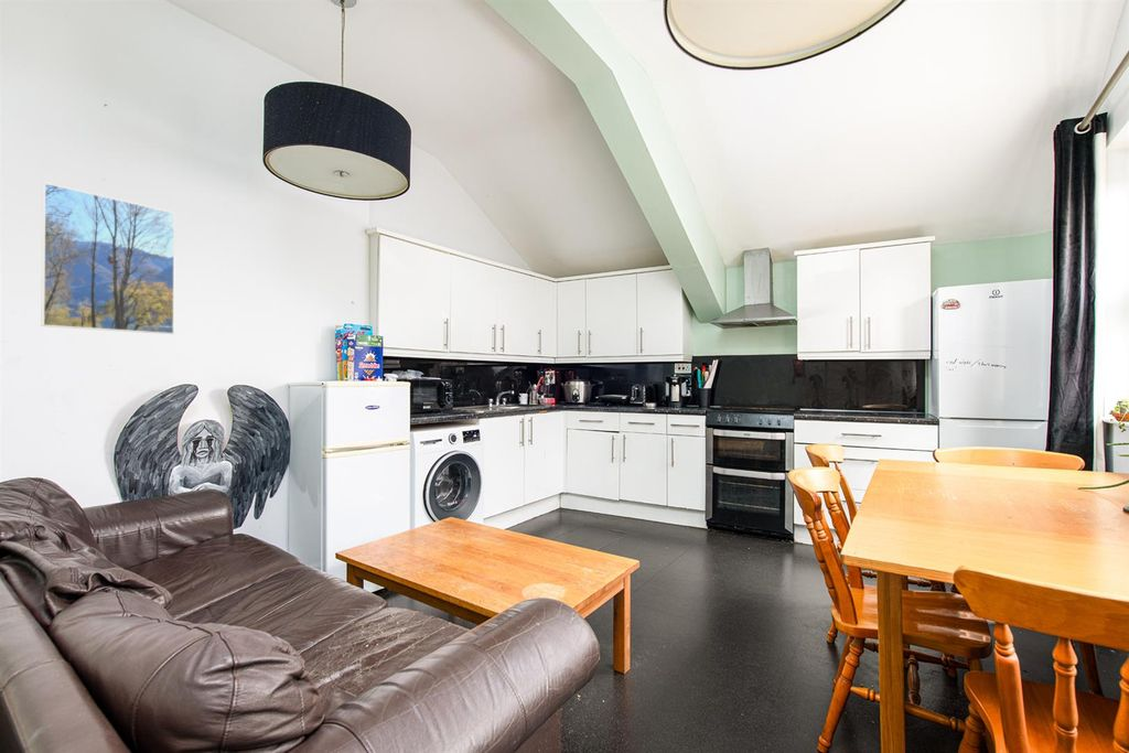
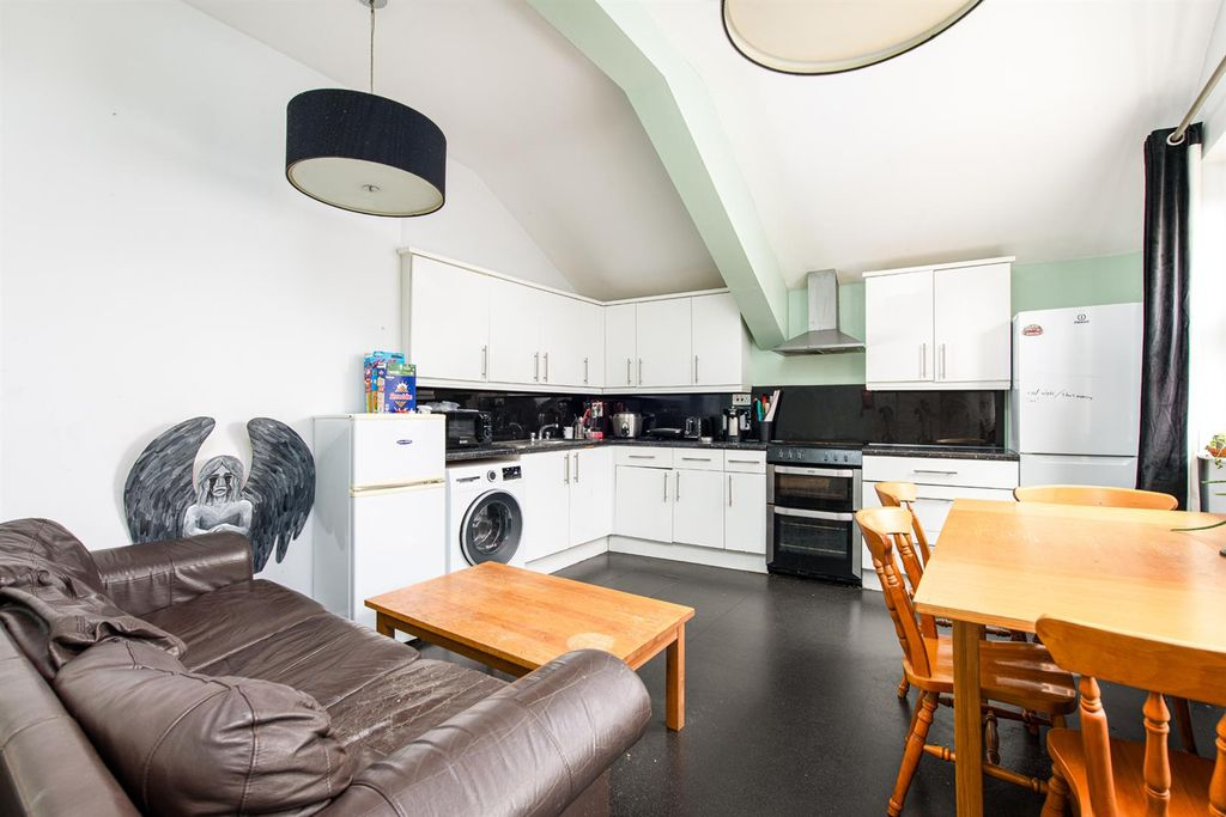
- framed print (112, 265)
